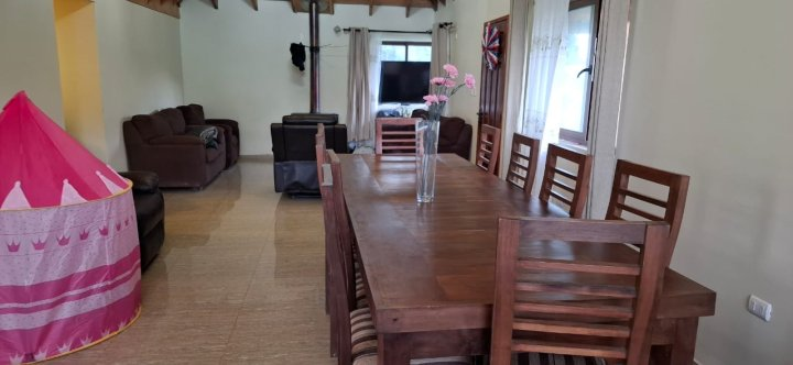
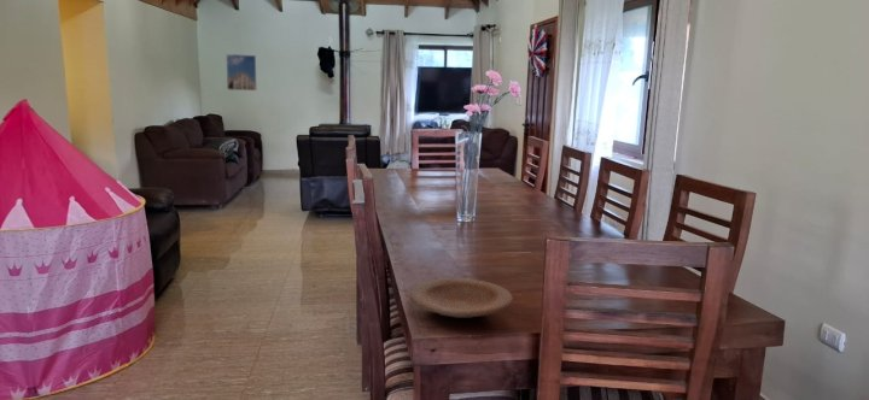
+ plate (460, 301)
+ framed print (241, 72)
